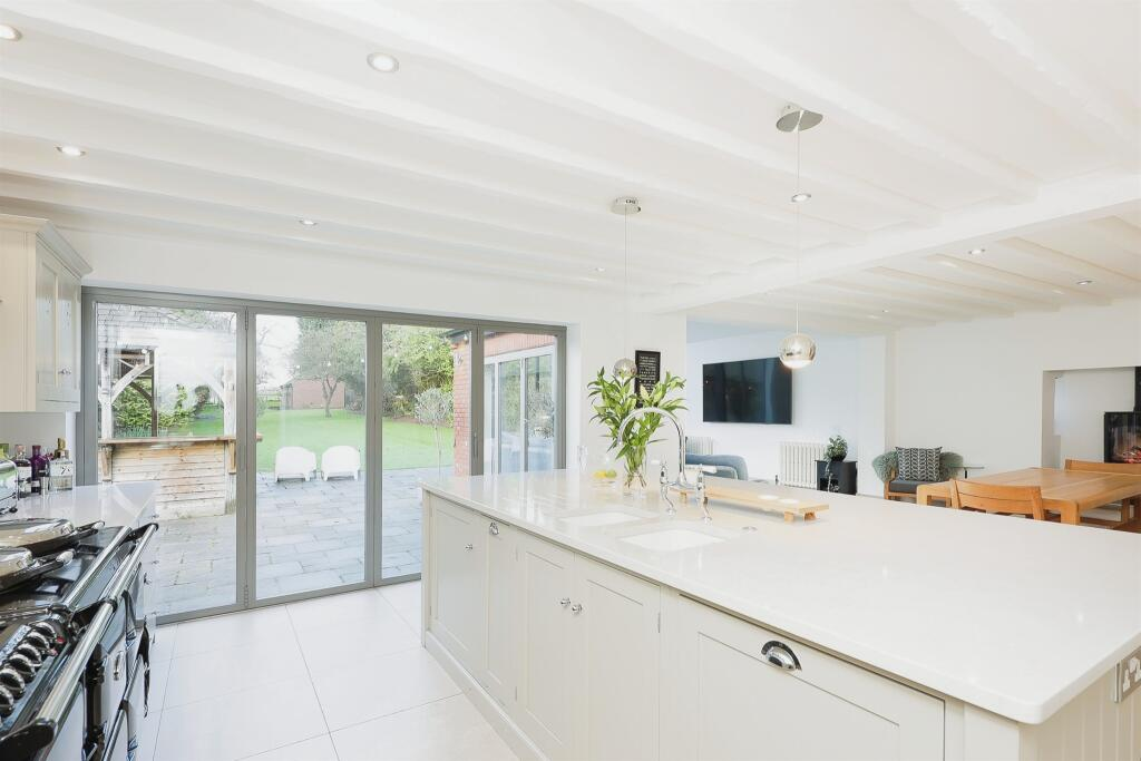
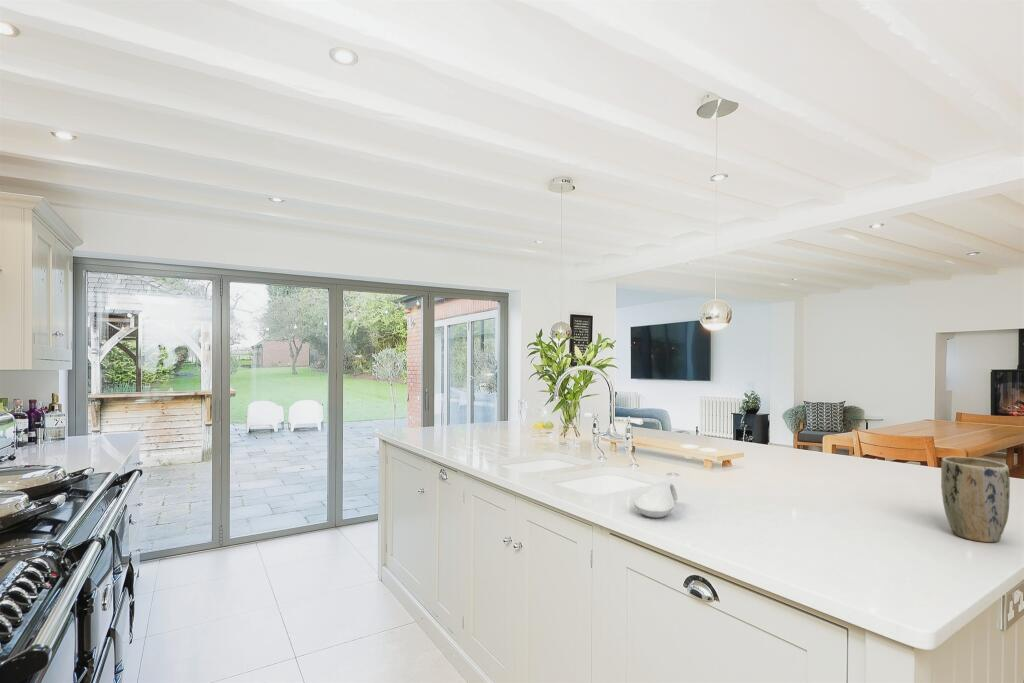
+ plant pot (974, 498)
+ spoon rest (659, 498)
